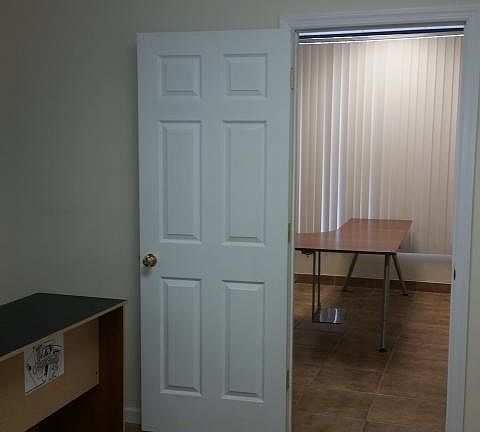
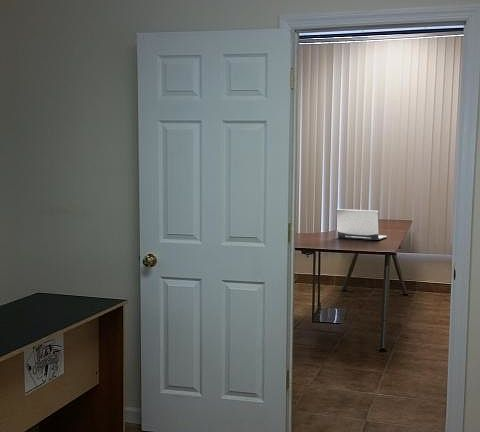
+ laptop computer (361, 223)
